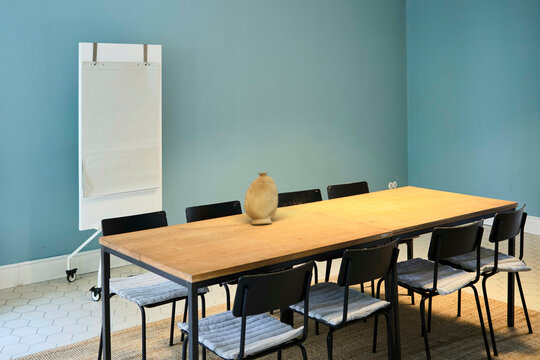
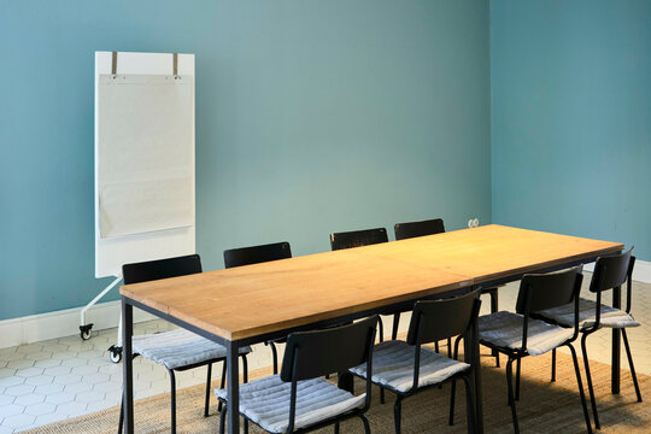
- vase (261, 198)
